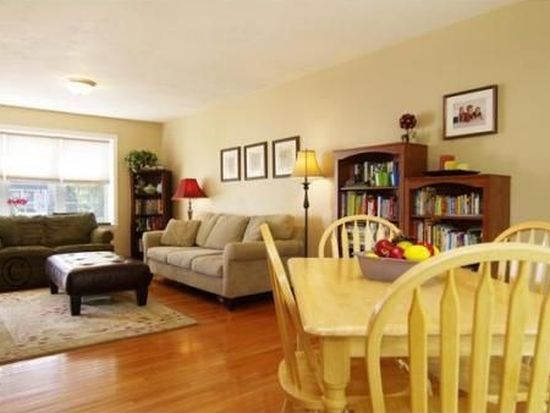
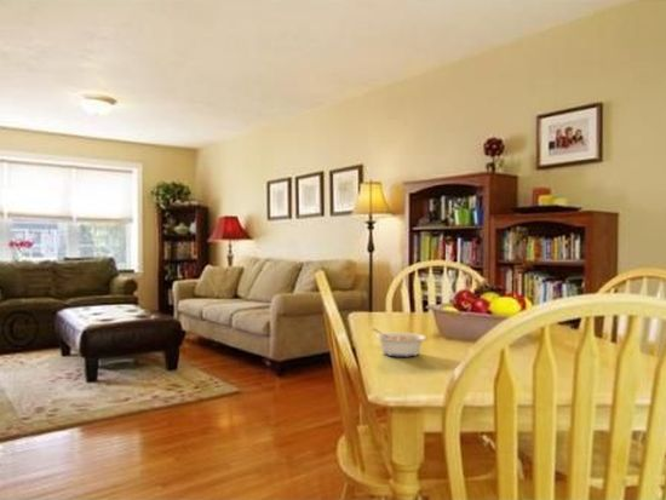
+ legume (398, 343)
